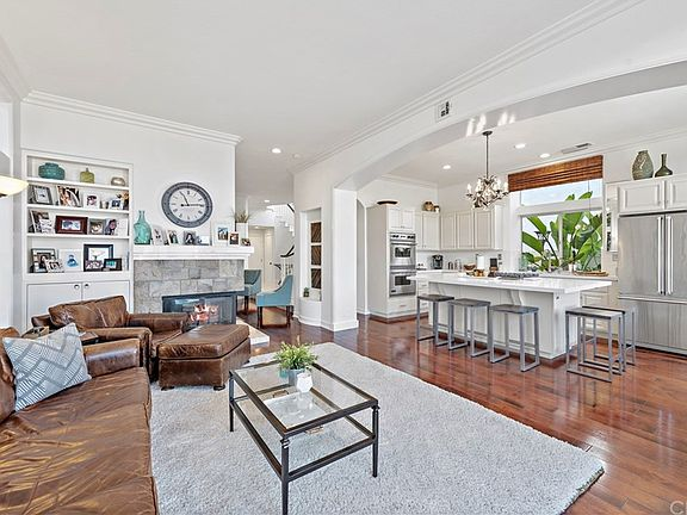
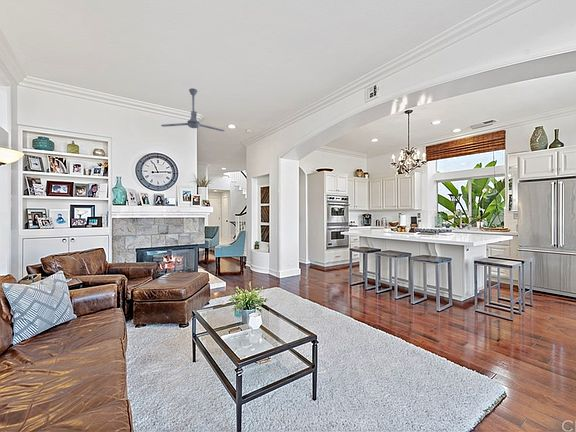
+ ceiling fan (193, 105)
